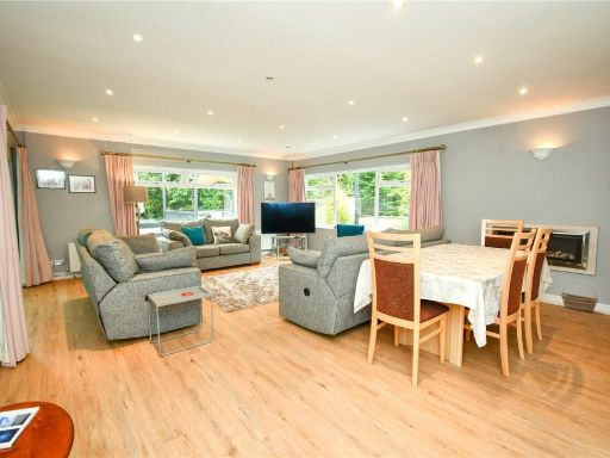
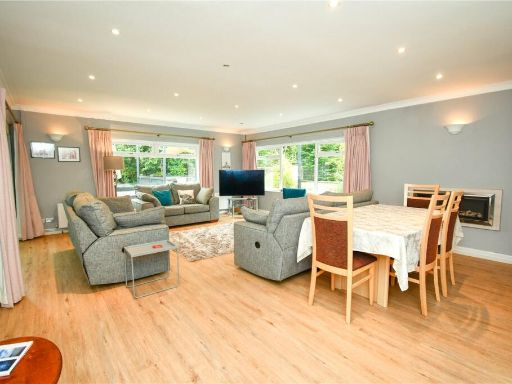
- basket (578, 296)
